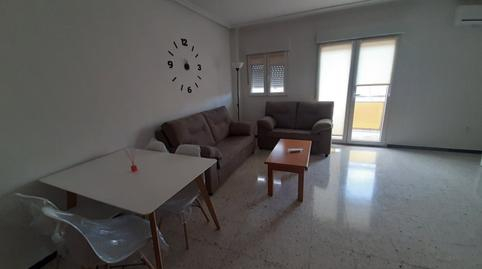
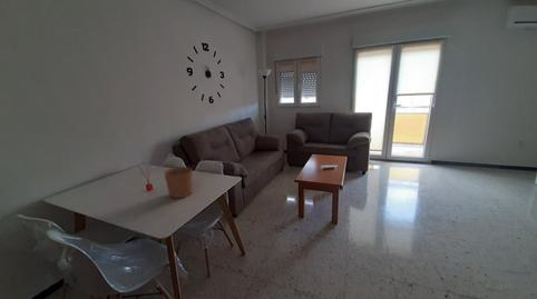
+ plant pot (178, 176)
